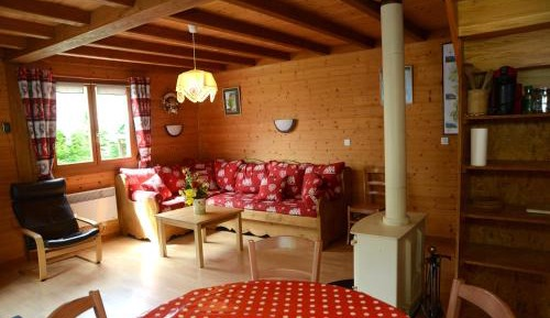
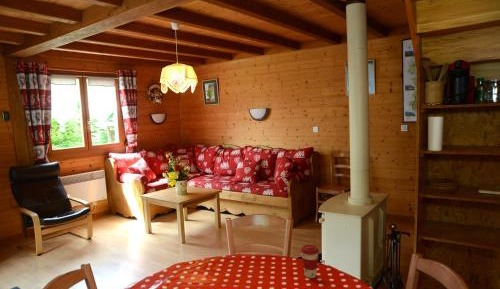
+ coffee cup (310, 261)
